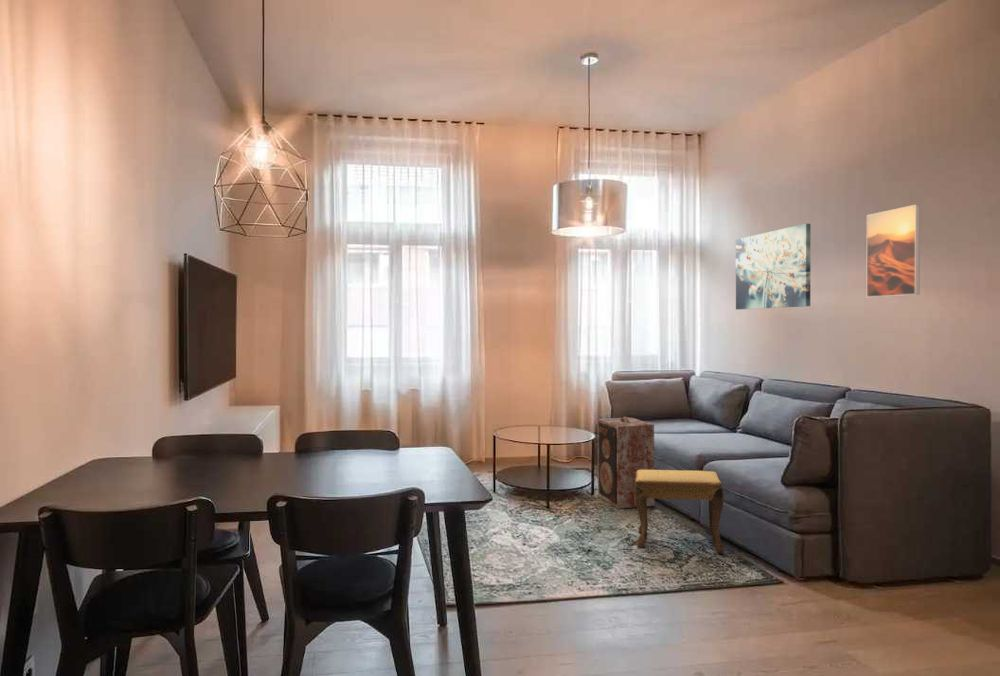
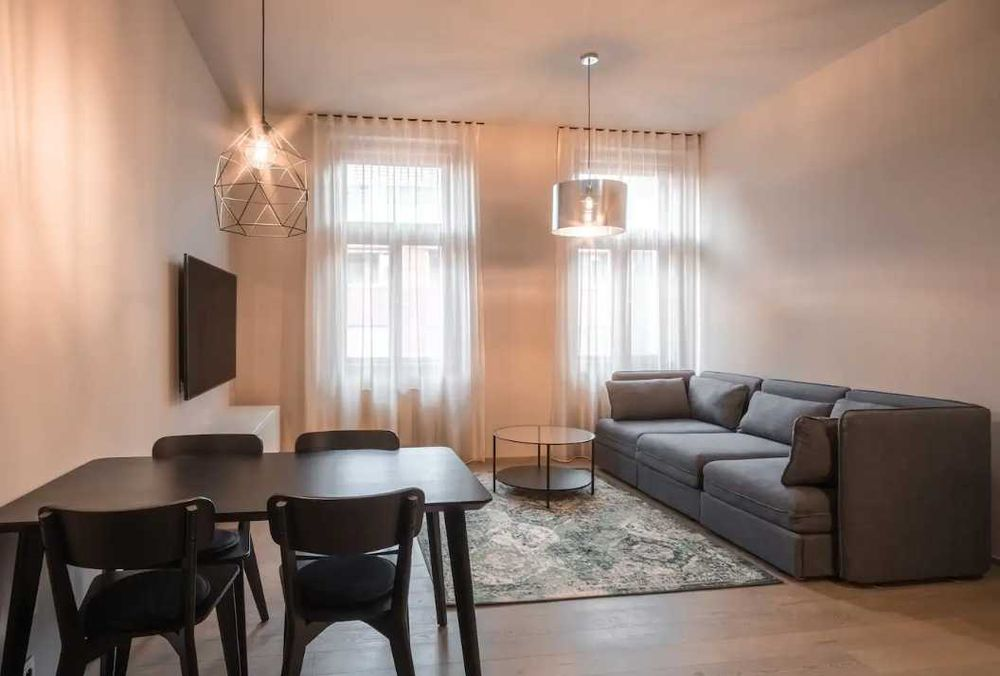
- wall art (769, 270)
- speaker (623, 458)
- footstool (678, 498)
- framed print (892, 253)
